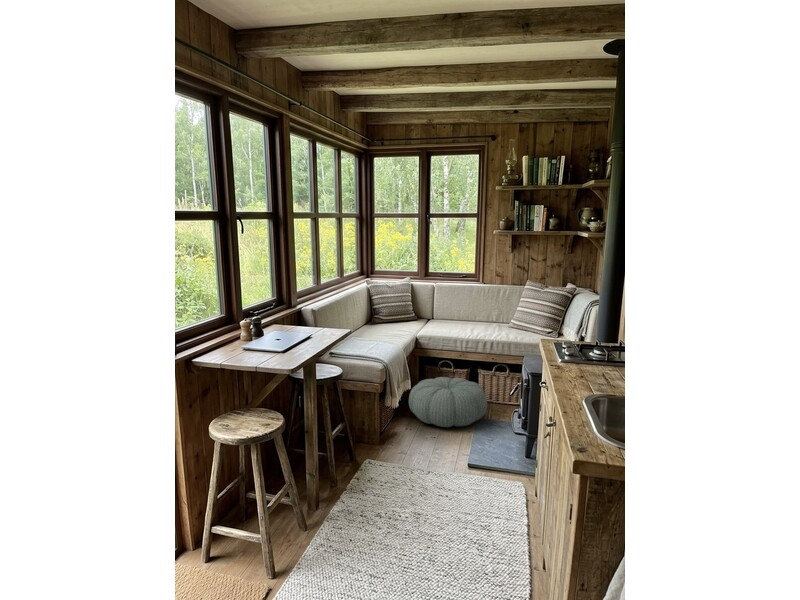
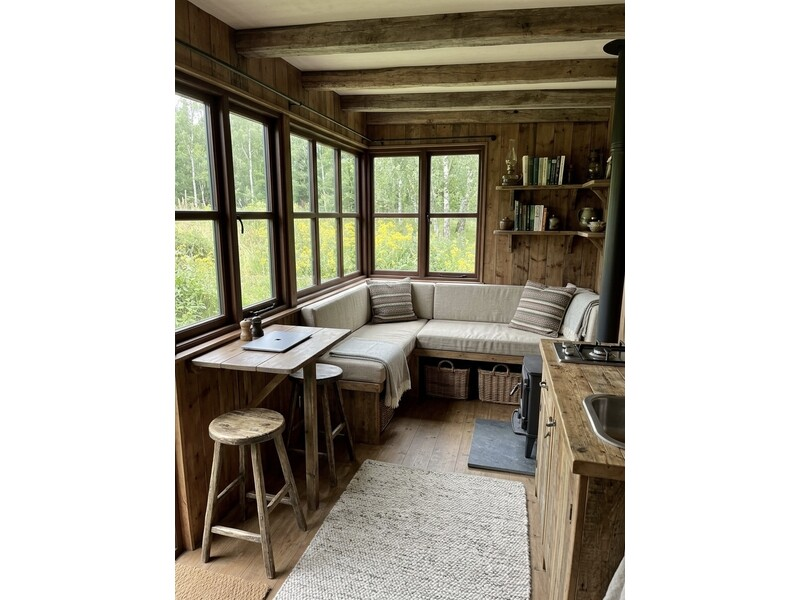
- pouf (447, 400)
